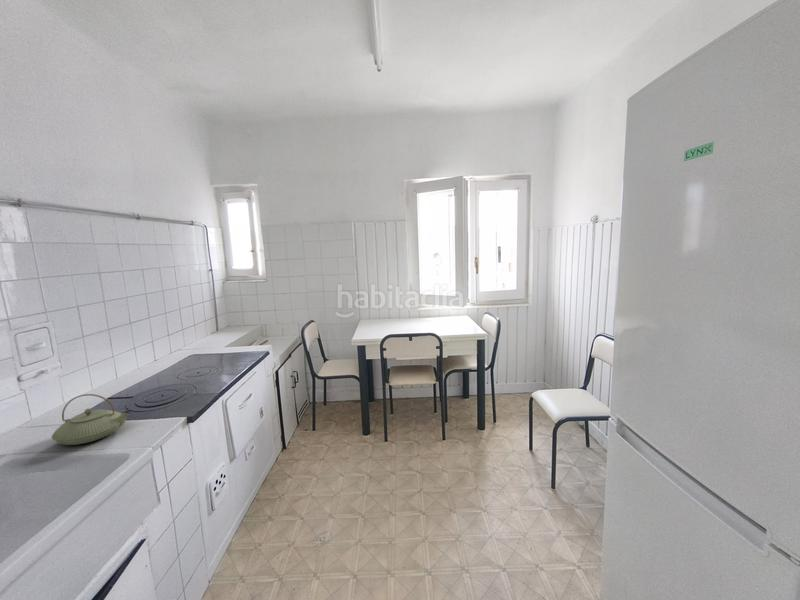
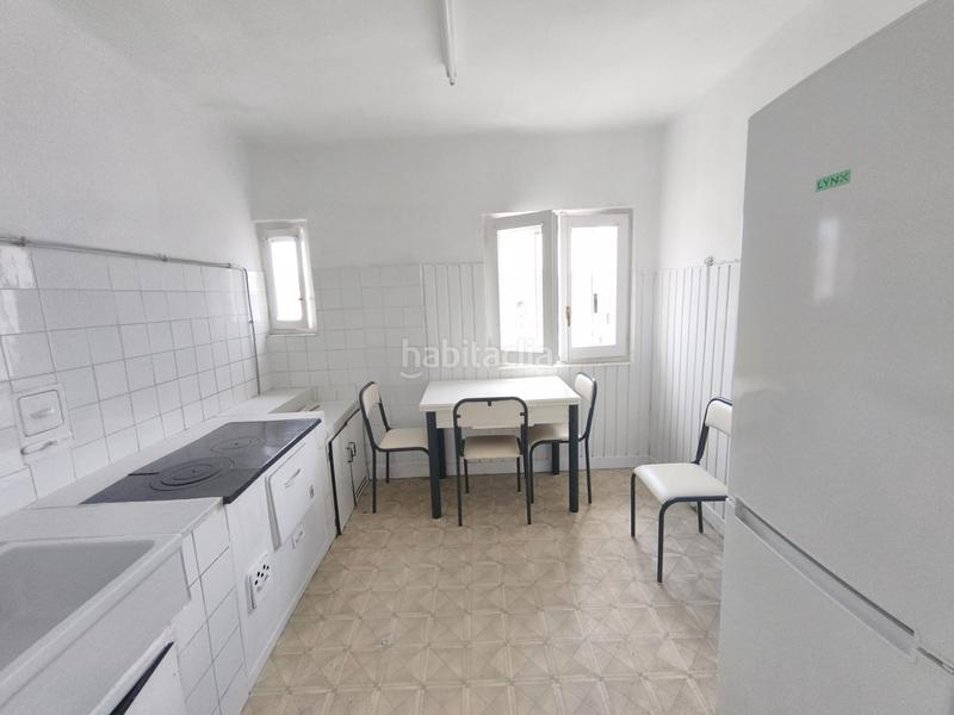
- teapot (93, 414)
